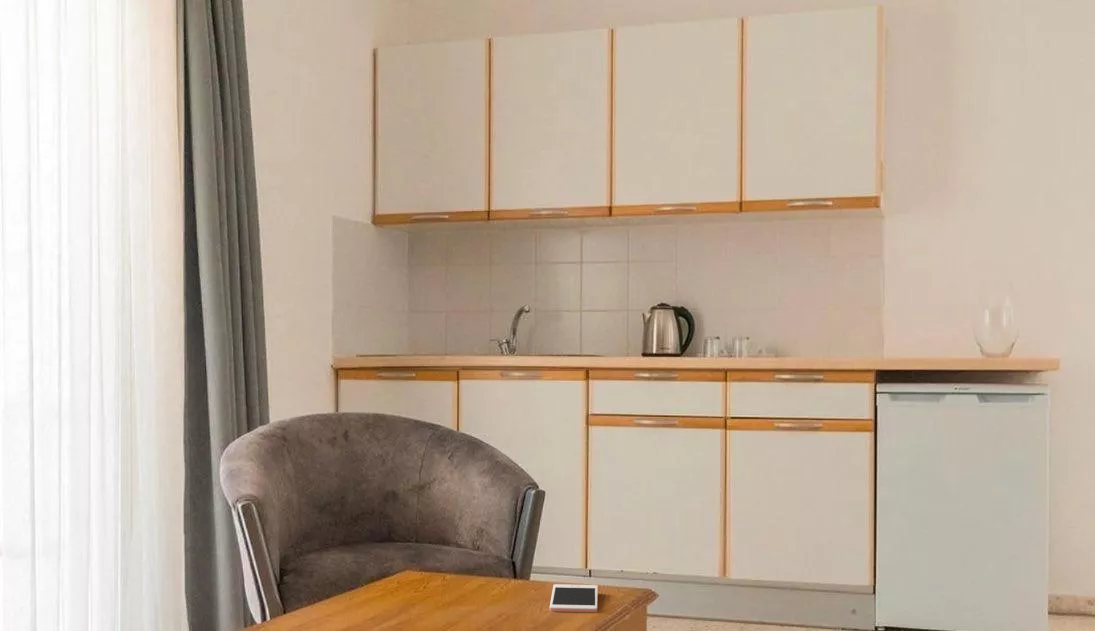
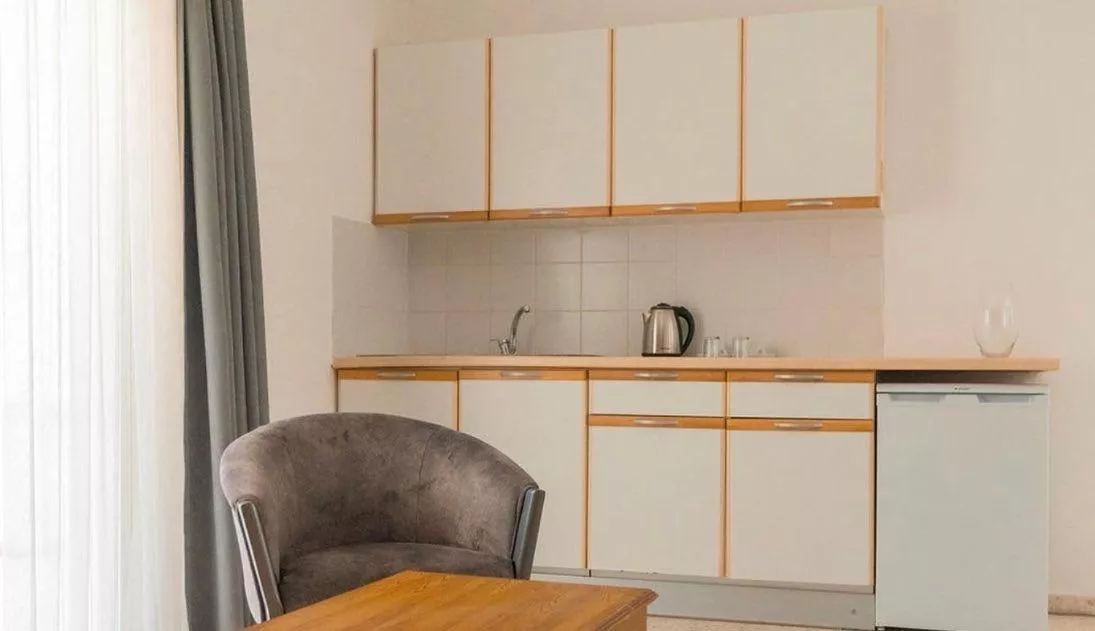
- cell phone (574, 598)
